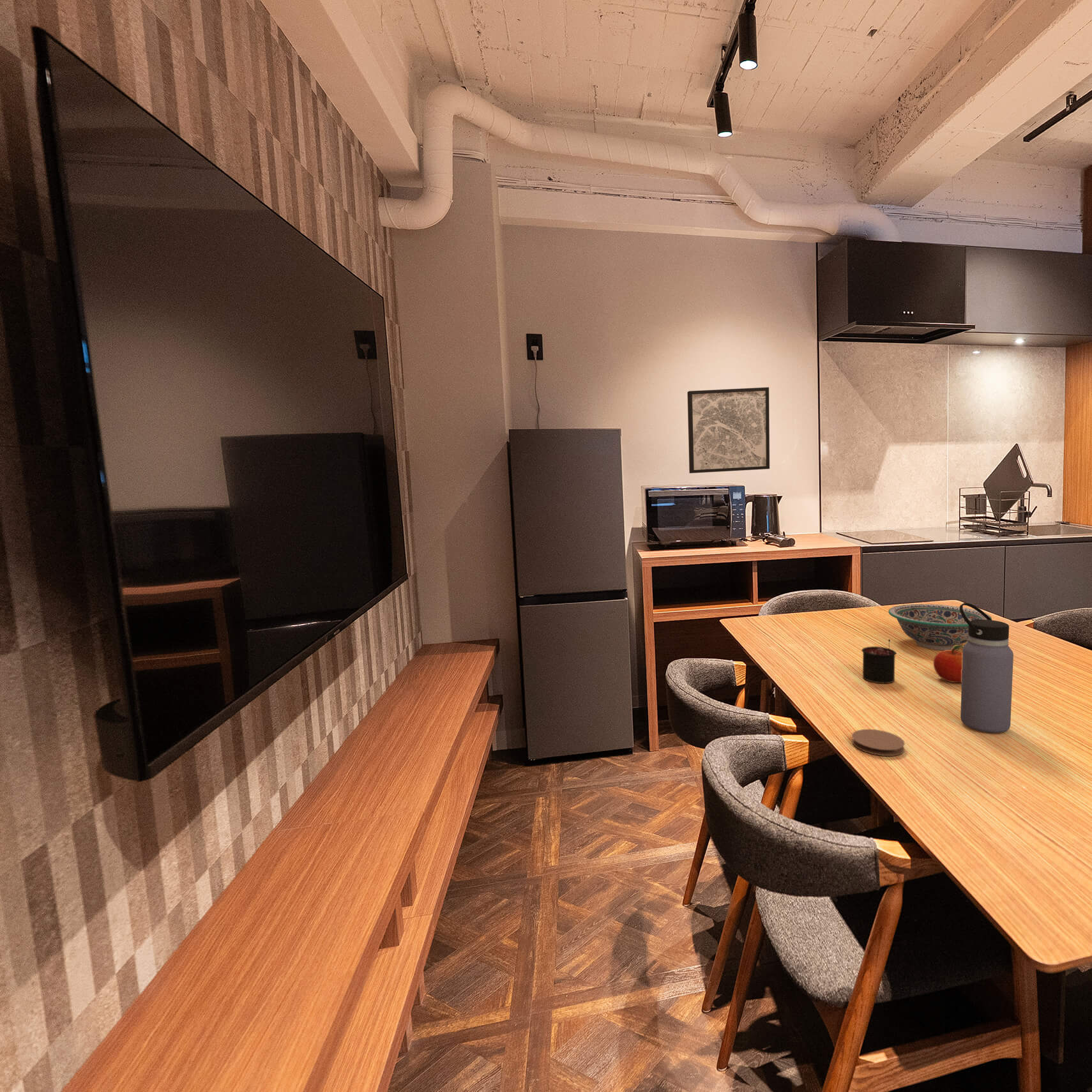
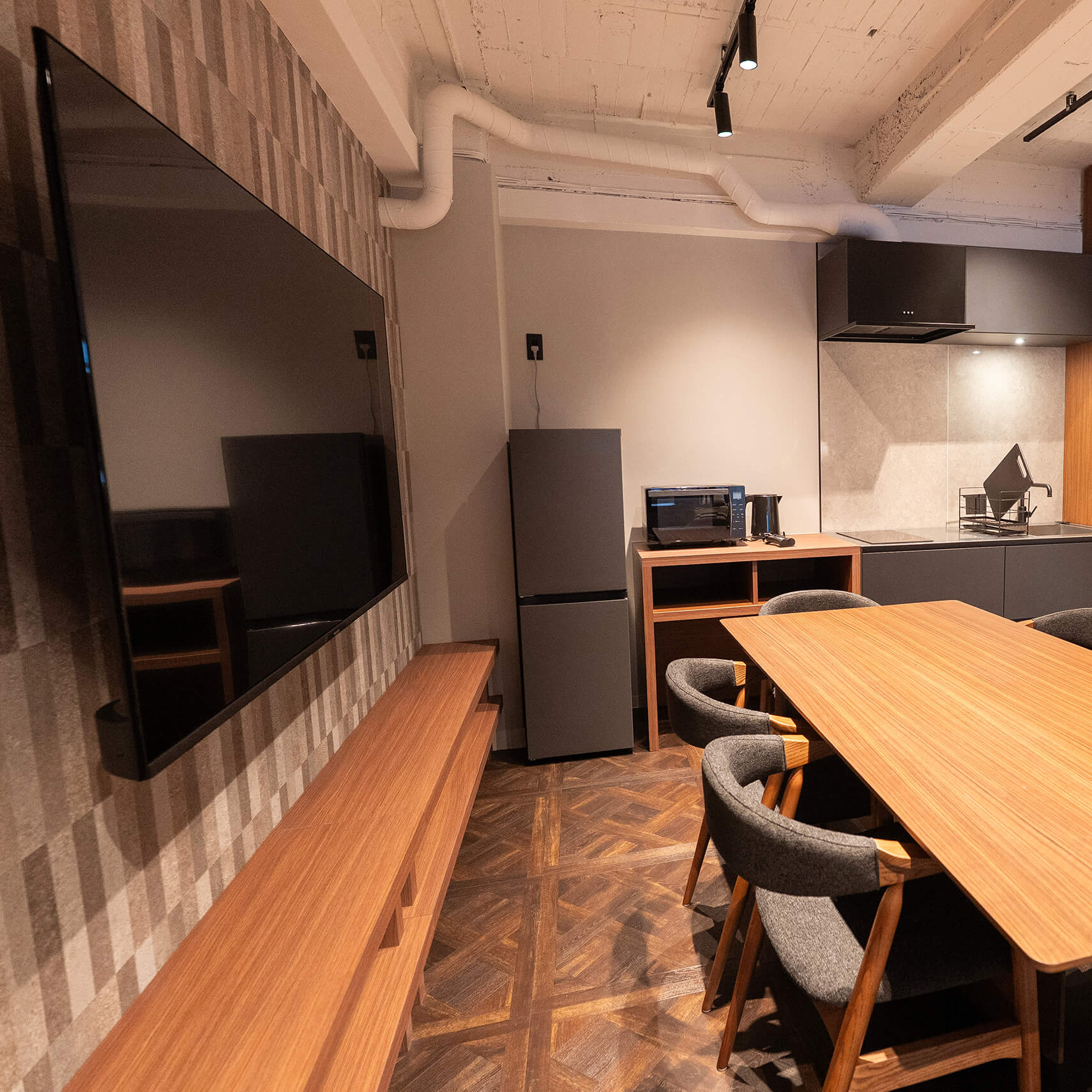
- water bottle (984, 666)
- decorative bowl (937, 629)
- coaster (877, 742)
- fruit (953, 663)
- wall art (729, 430)
- candle (878, 658)
